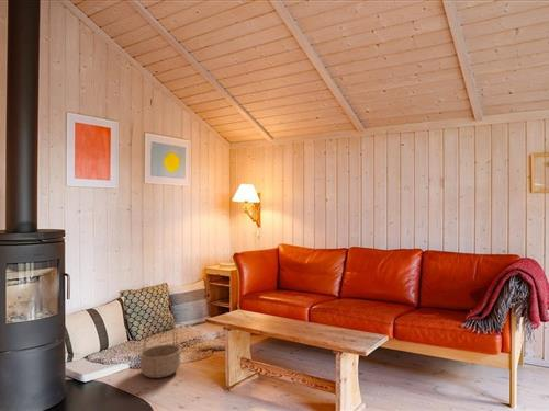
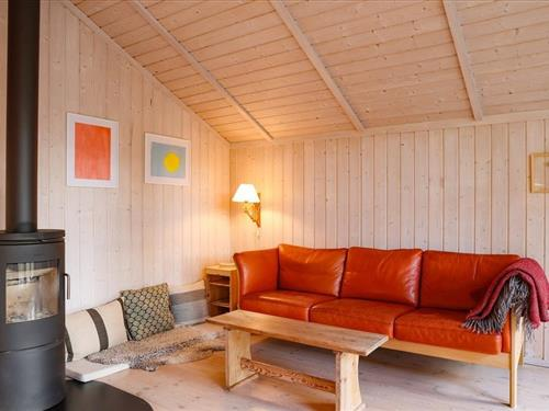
- basket (160, 345)
